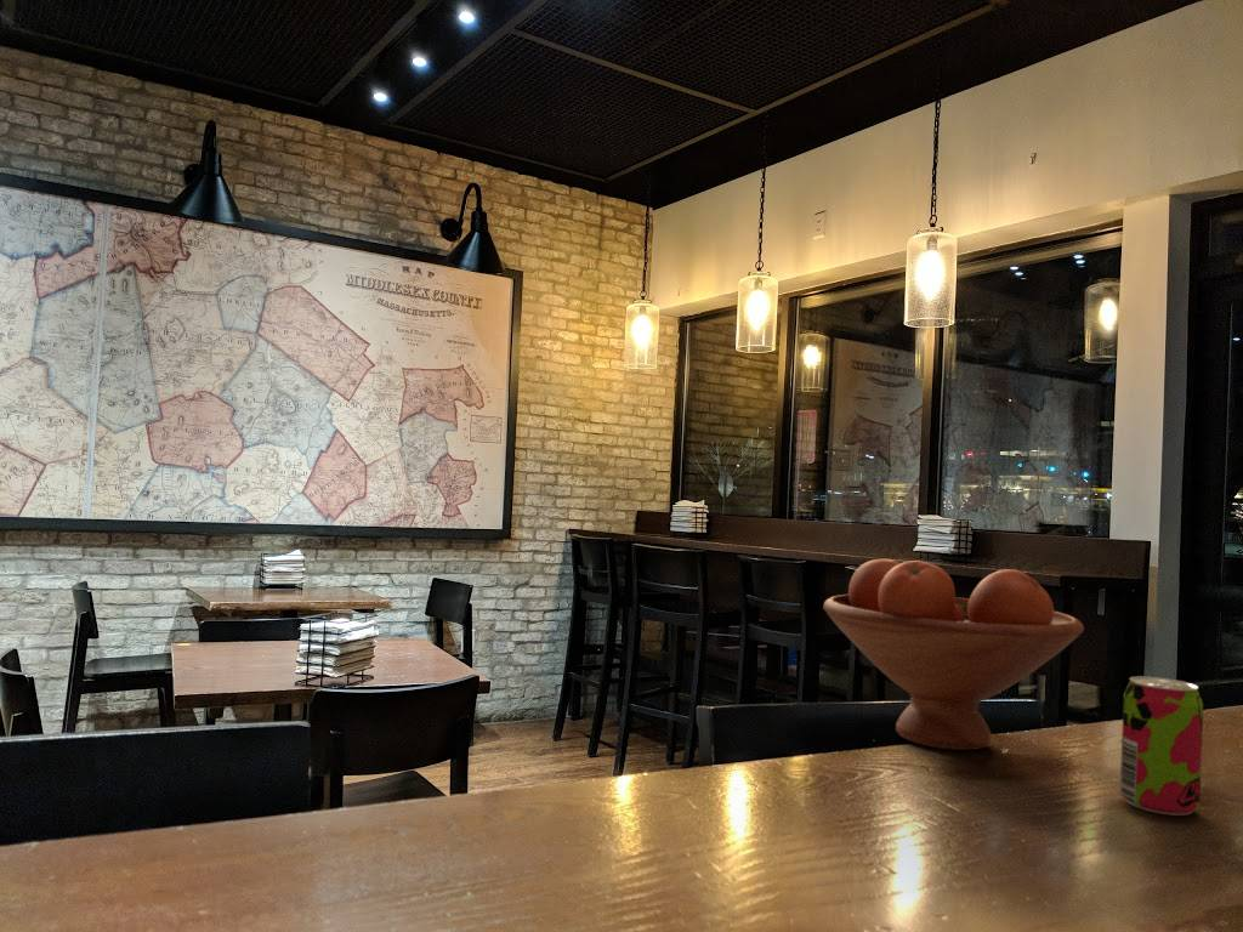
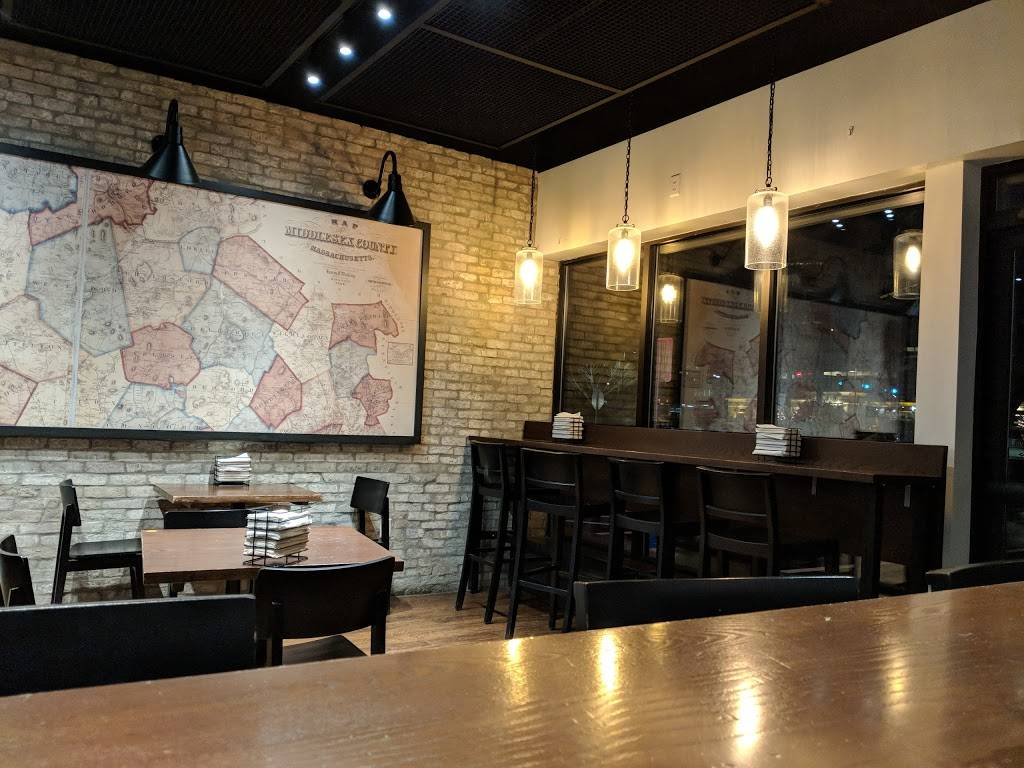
- fruit bowl (946, 648)
- beverage can (1160, 743)
